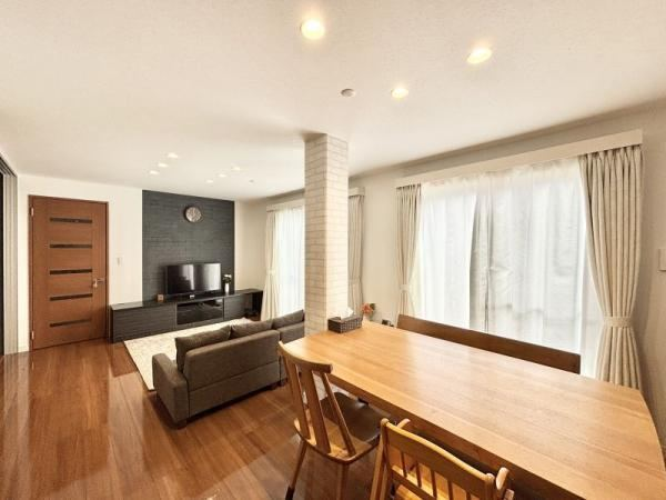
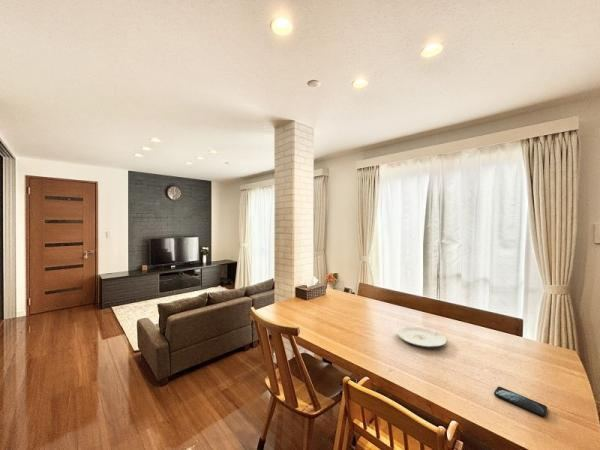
+ plate (420, 337)
+ smartphone (519, 400)
